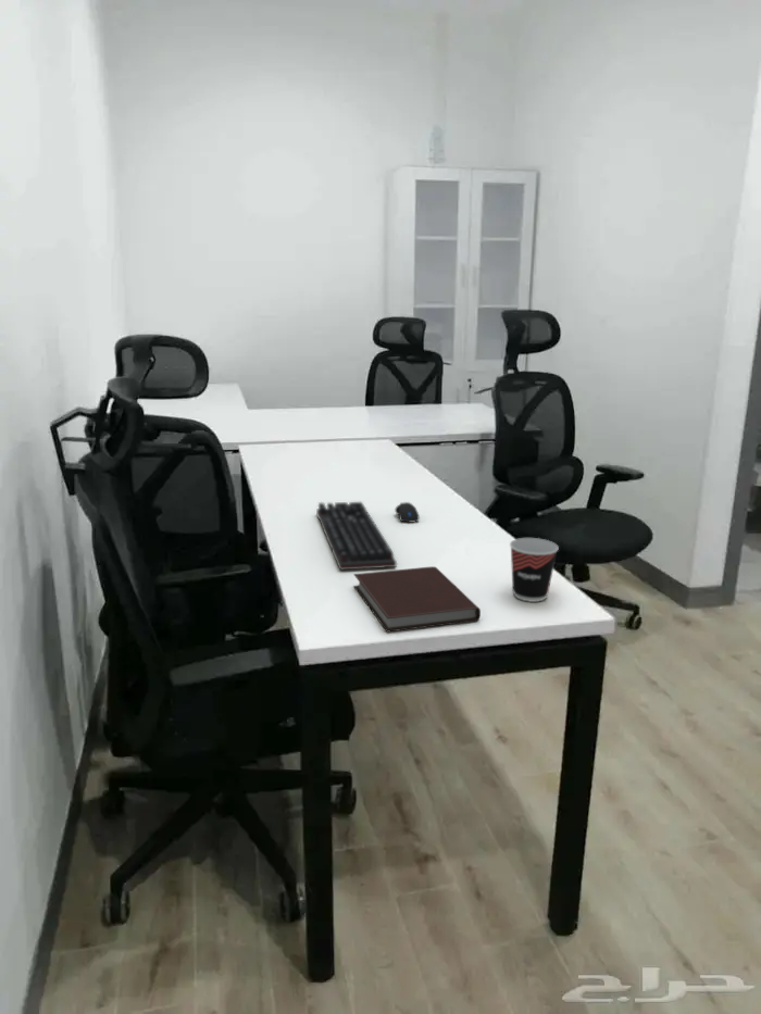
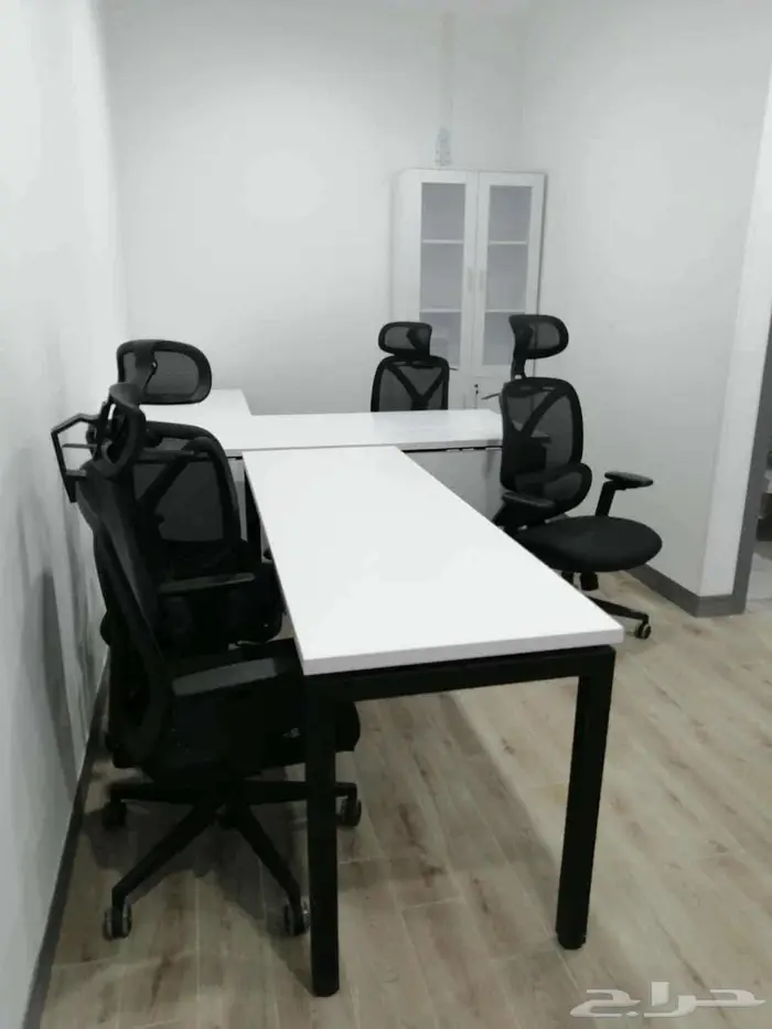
- computer mouse (407, 511)
- cup (532, 571)
- notebook (413, 596)
- keyboard (352, 531)
